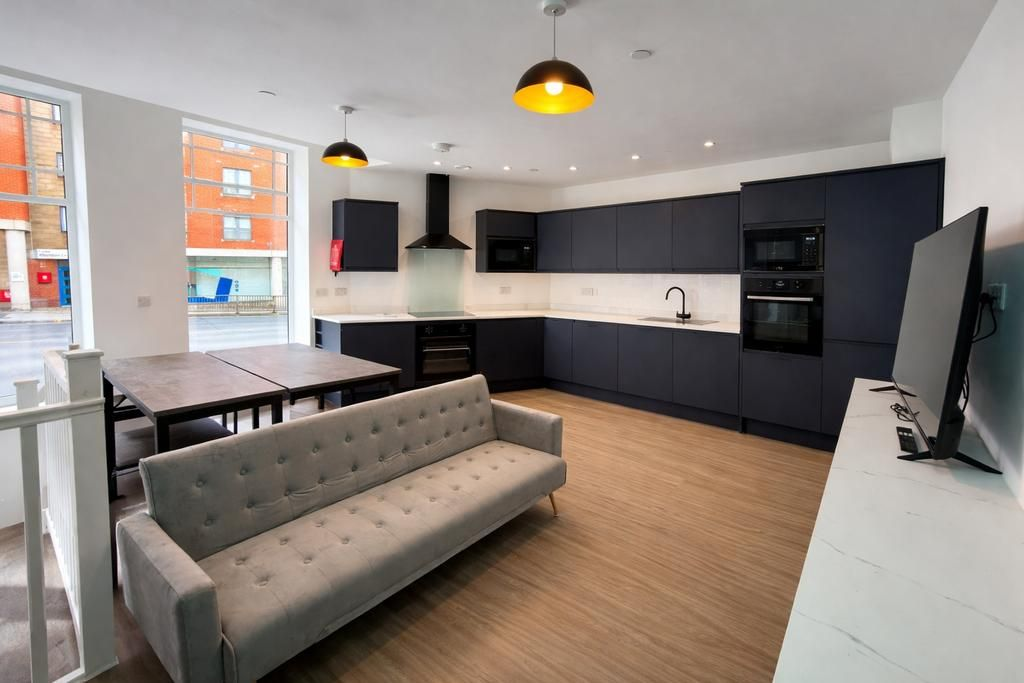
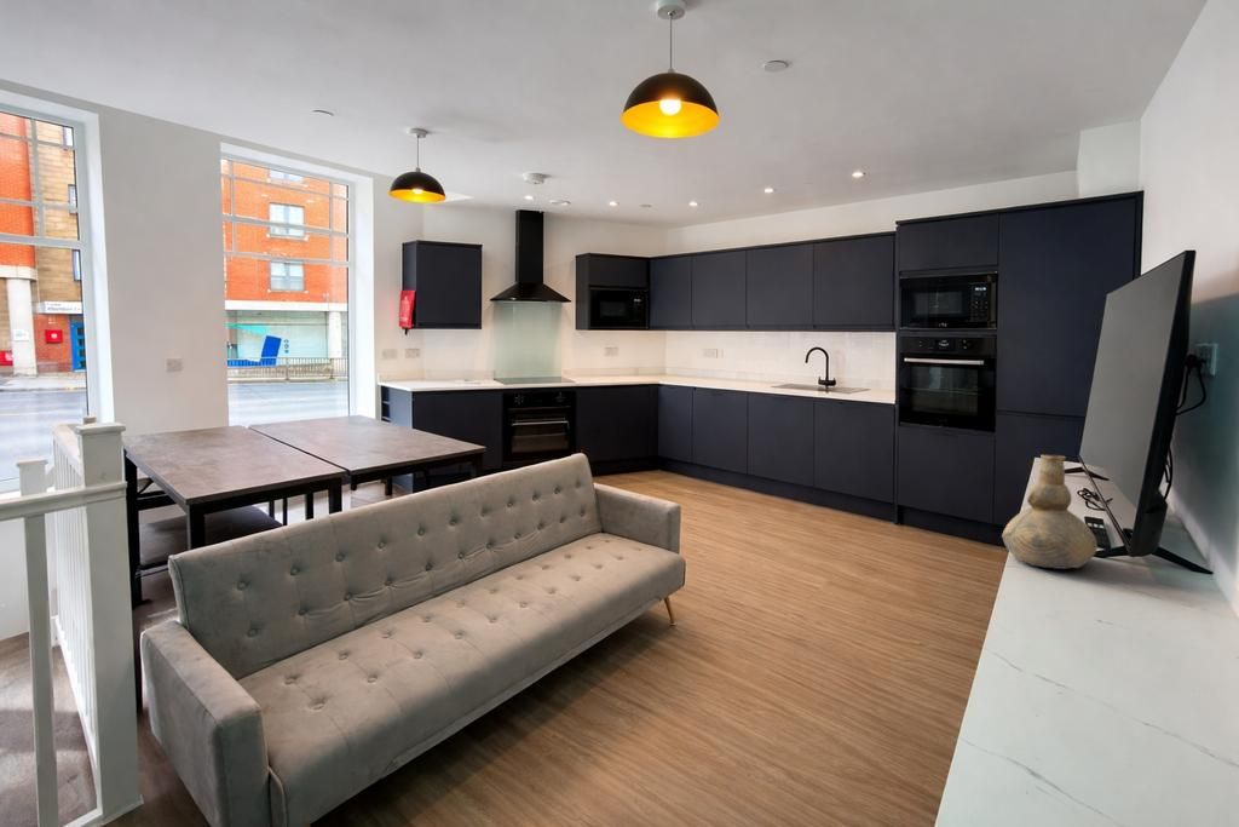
+ vase (1050, 509)
